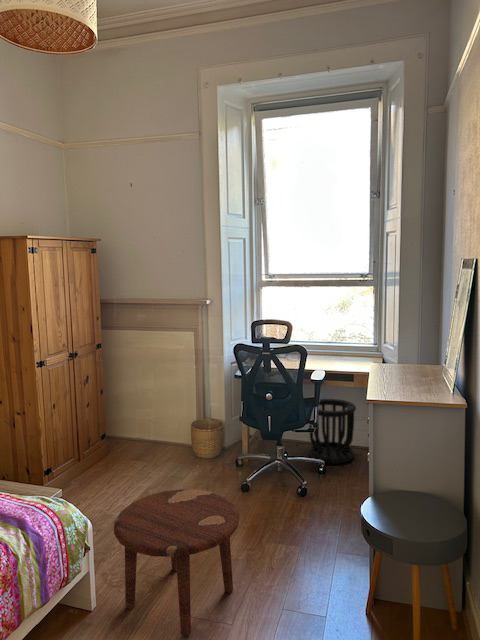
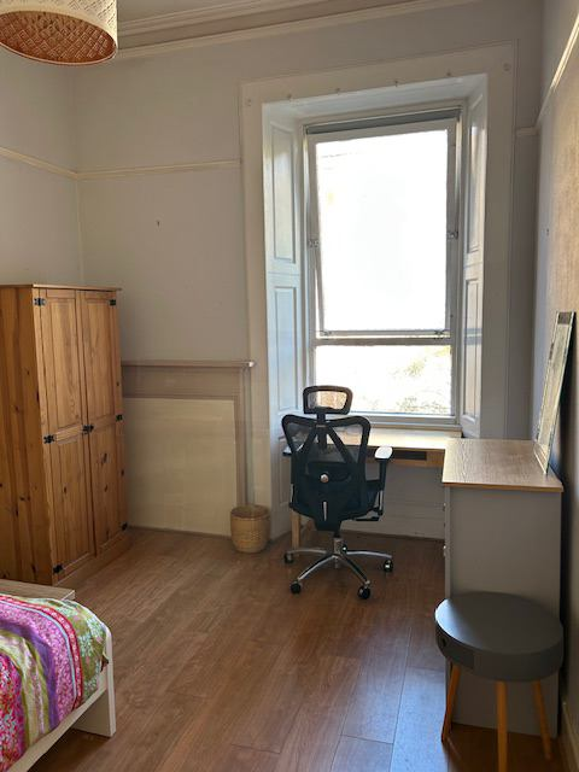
- wastebasket (332, 430)
- side table (178, 557)
